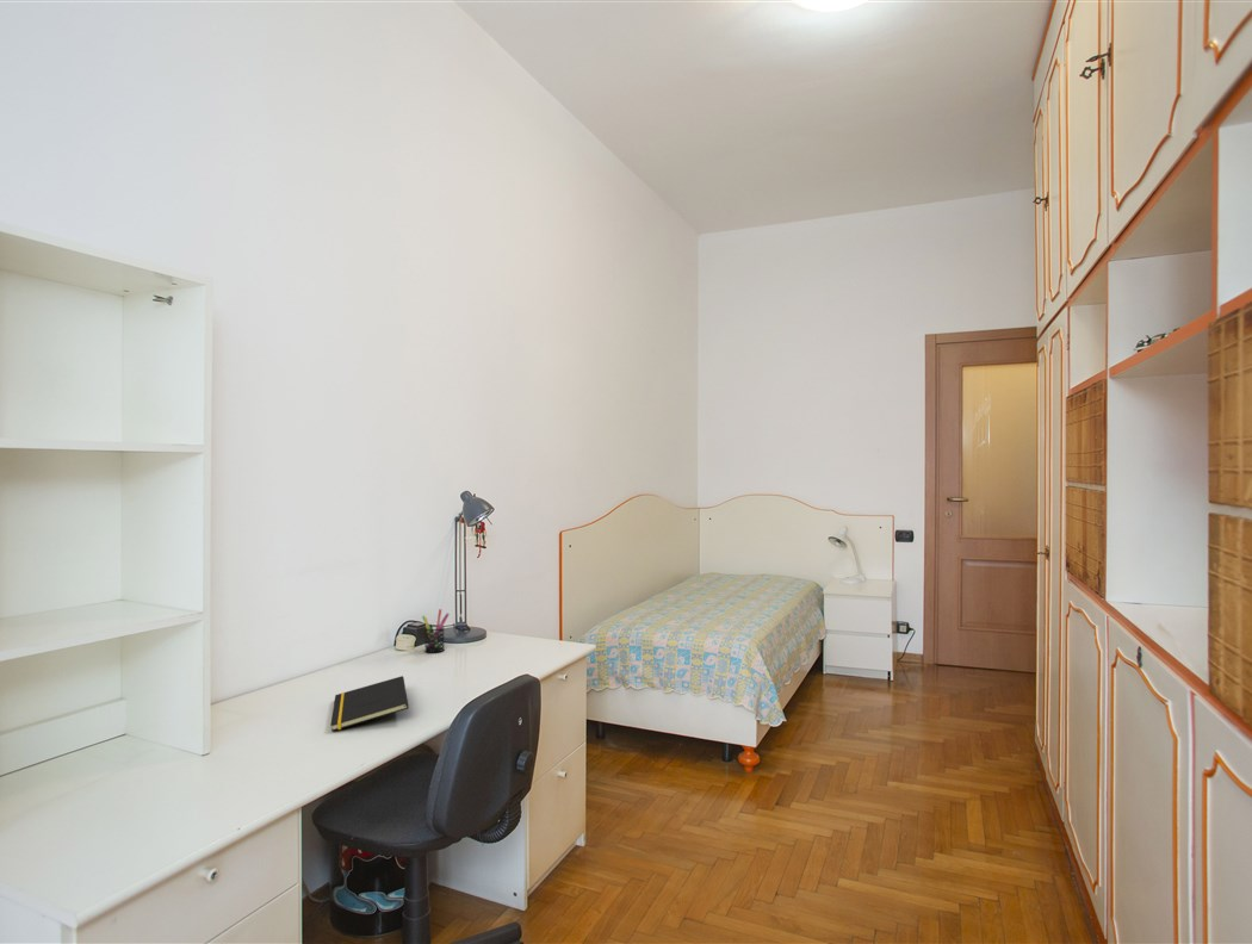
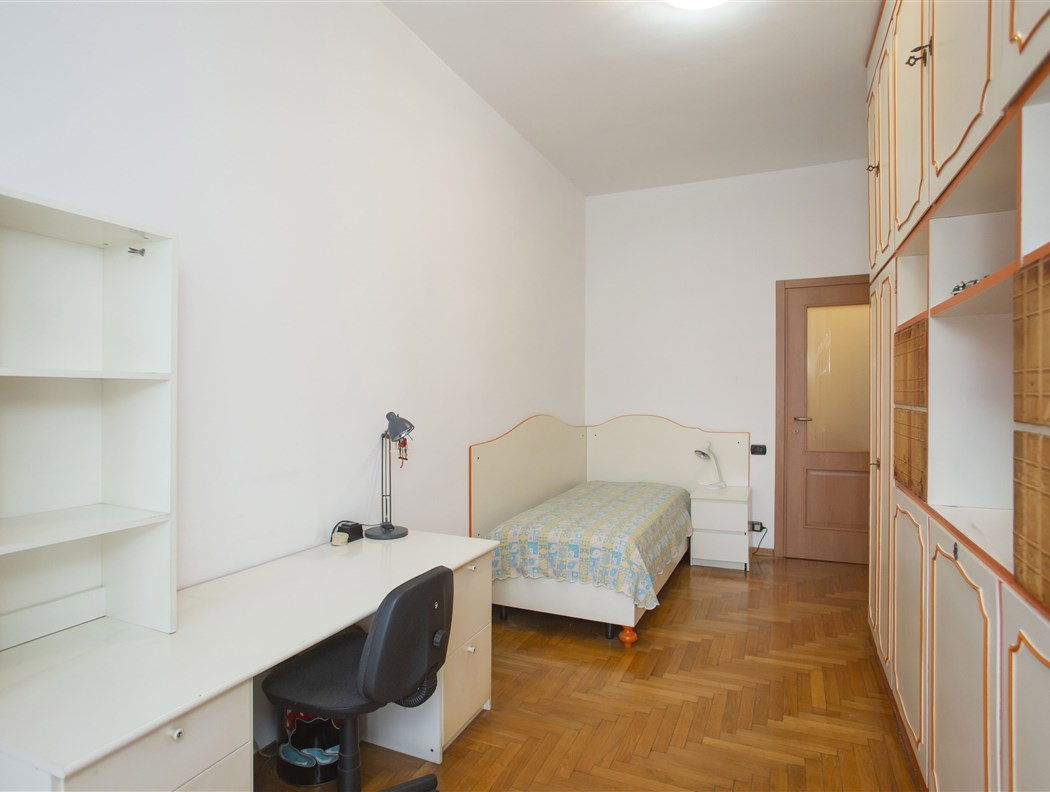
- notepad (370, 701)
- pen holder (433, 629)
